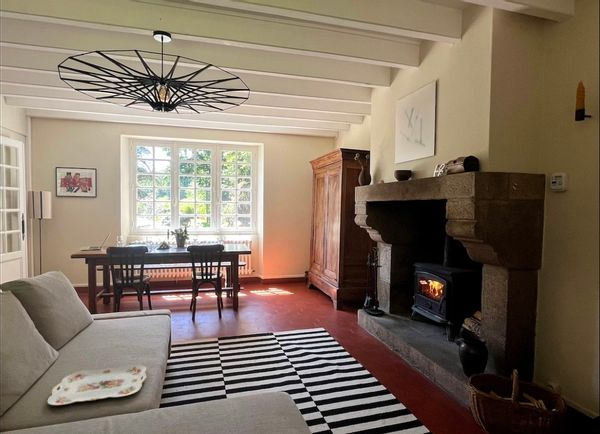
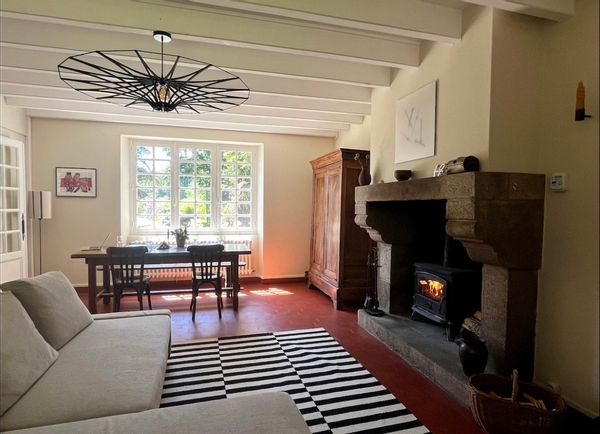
- serving tray (101, 383)
